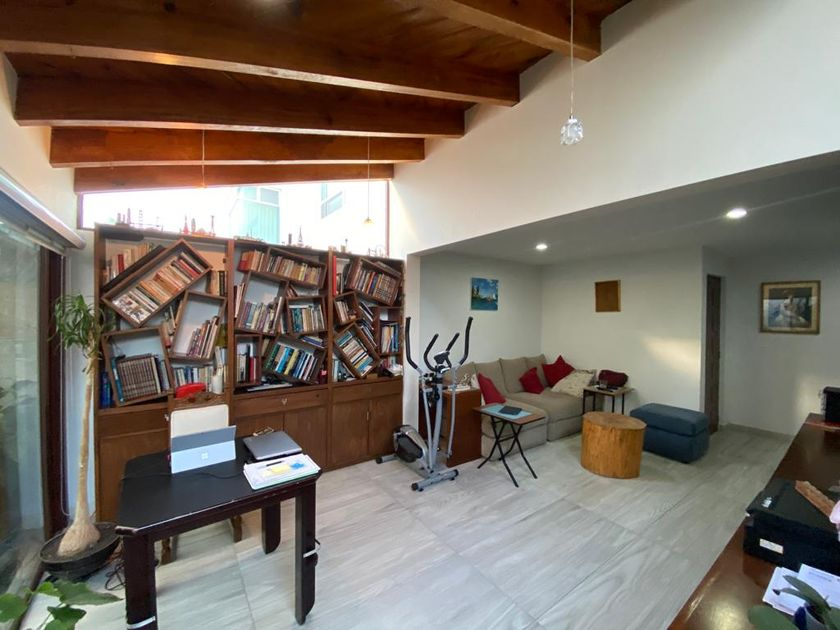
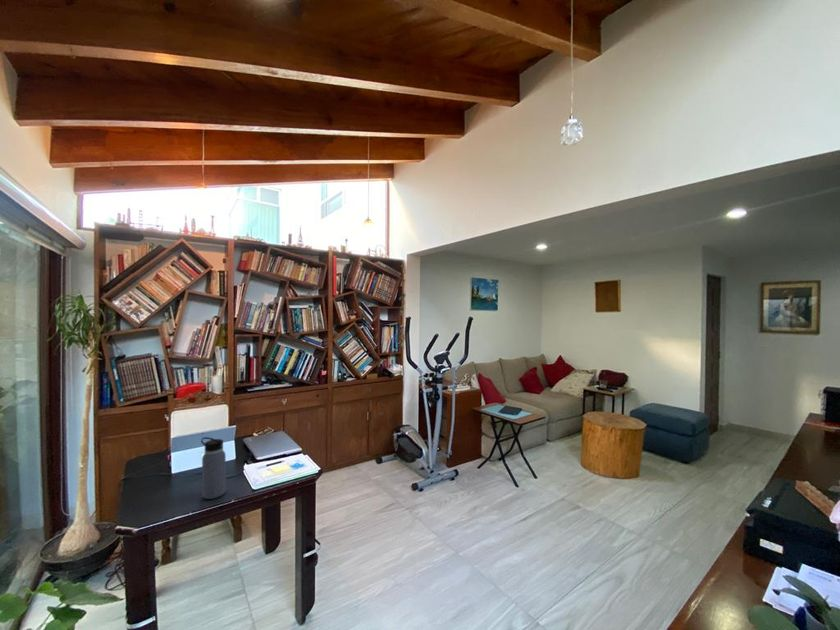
+ water bottle (213, 464)
